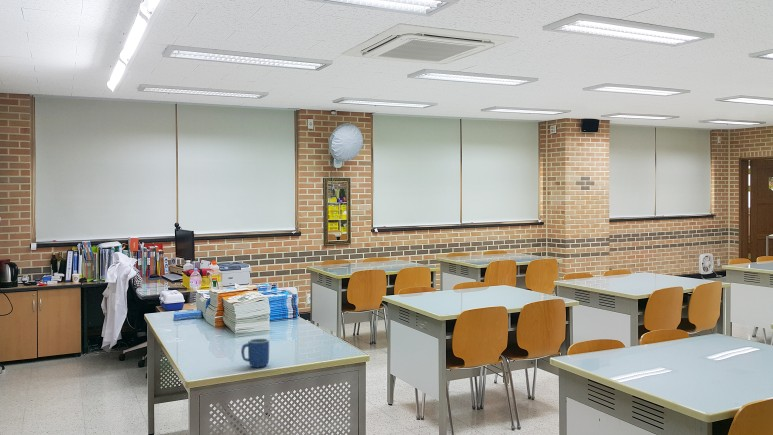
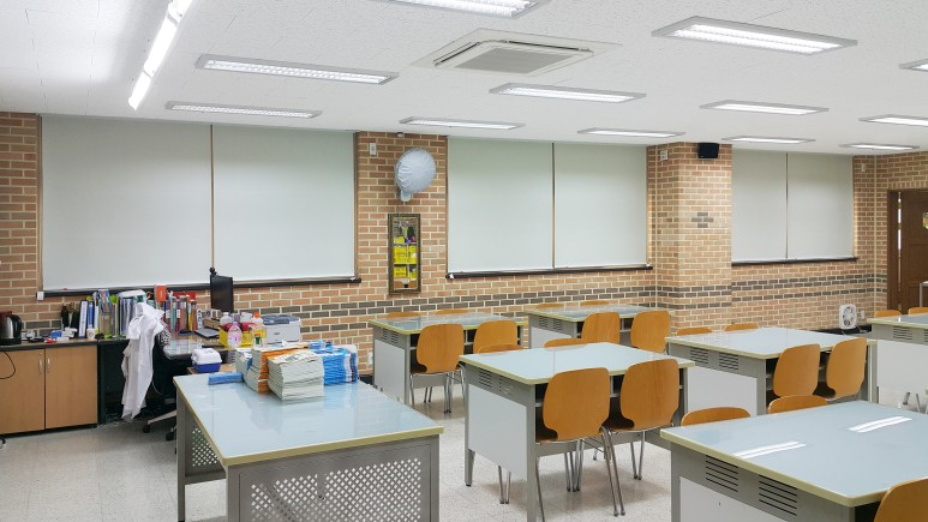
- mug (256, 353)
